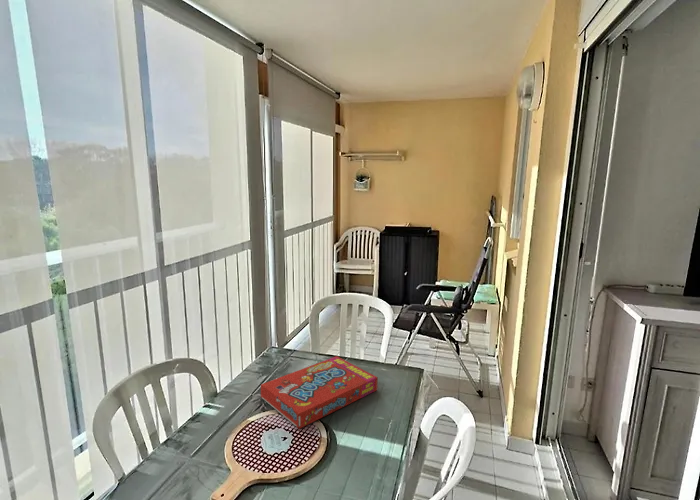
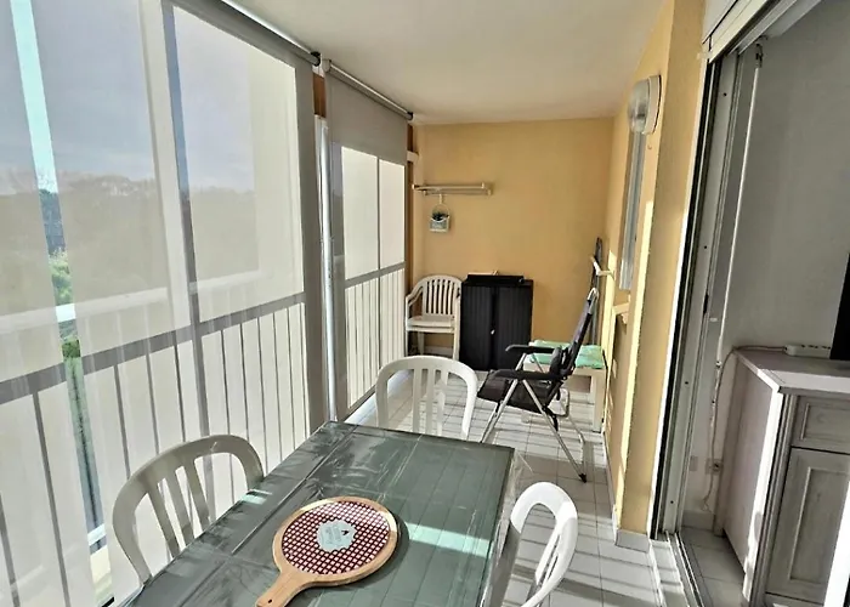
- snack box (320, 387)
